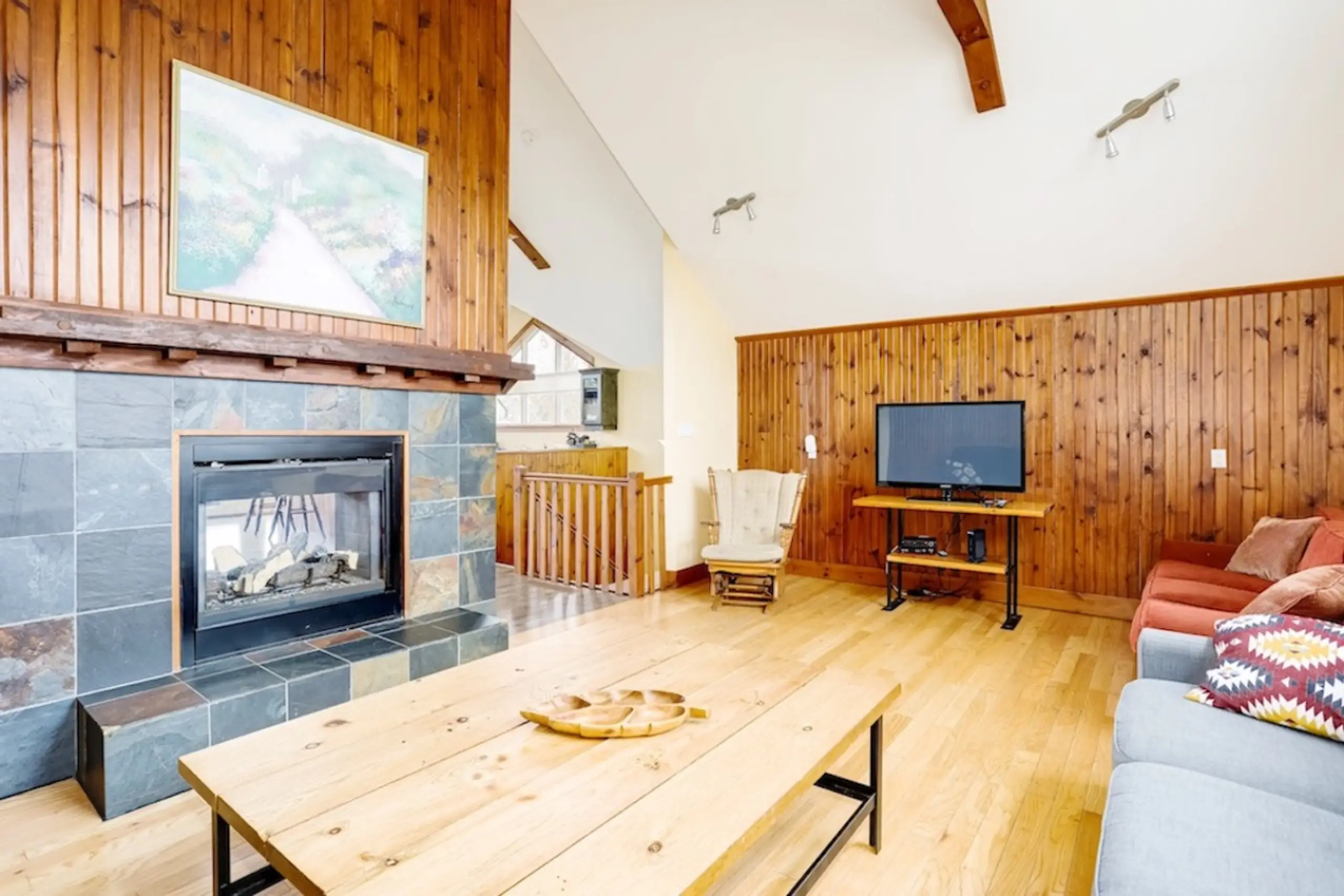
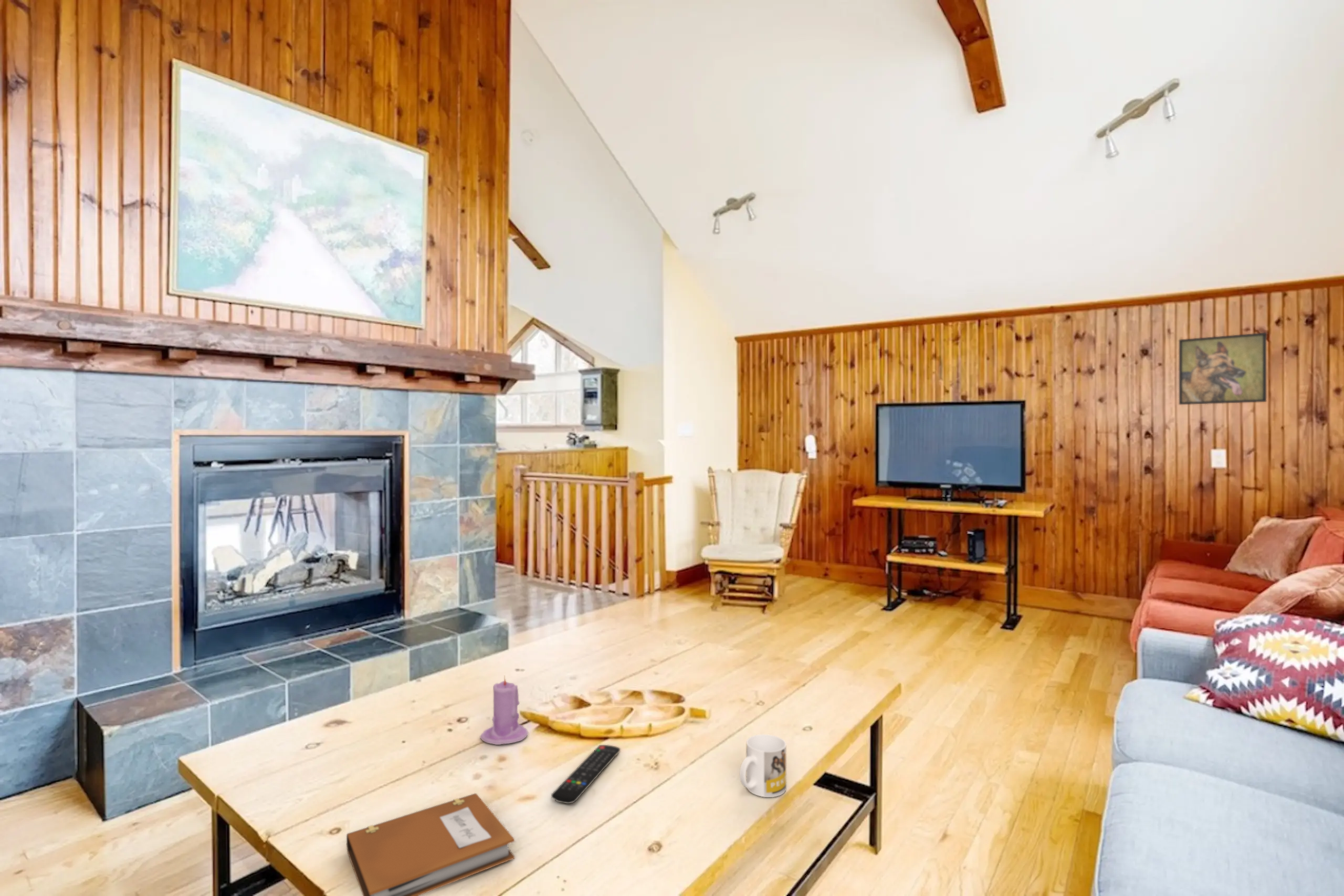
+ notebook (433, 843)
+ remote control (589, 772)
+ mug (760, 767)
+ candle (504, 705)
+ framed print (1221, 370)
